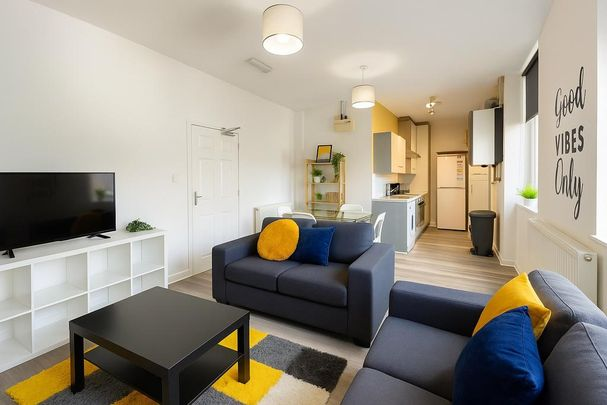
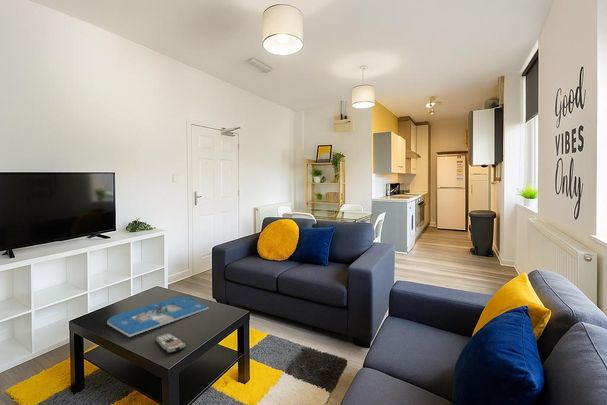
+ remote control (169, 342)
+ board game (163, 309)
